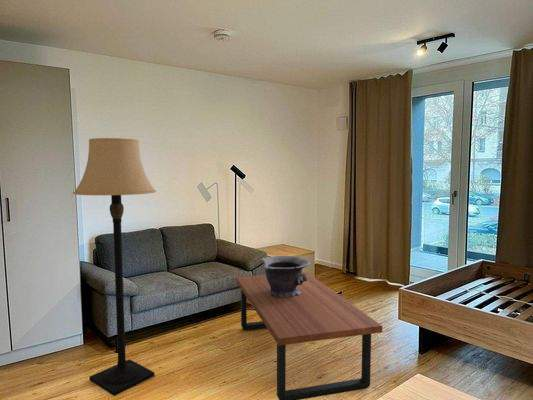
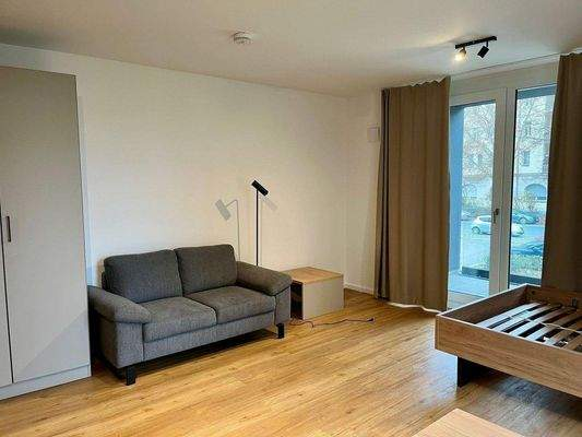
- decorative bowl (285, 276)
- coffee table (295, 325)
- lamp (118, 261)
